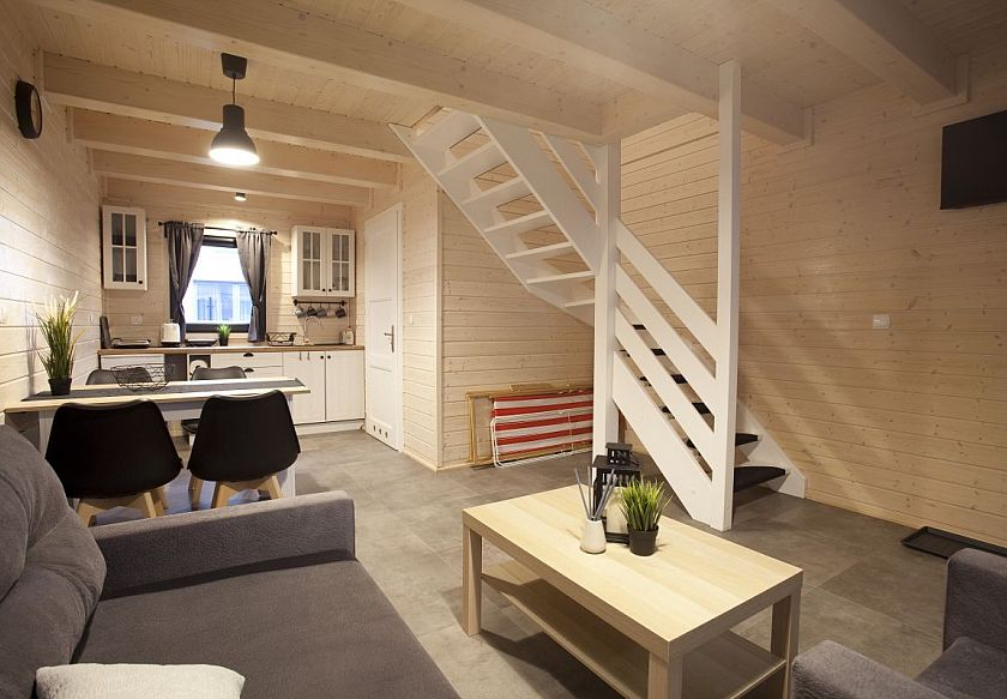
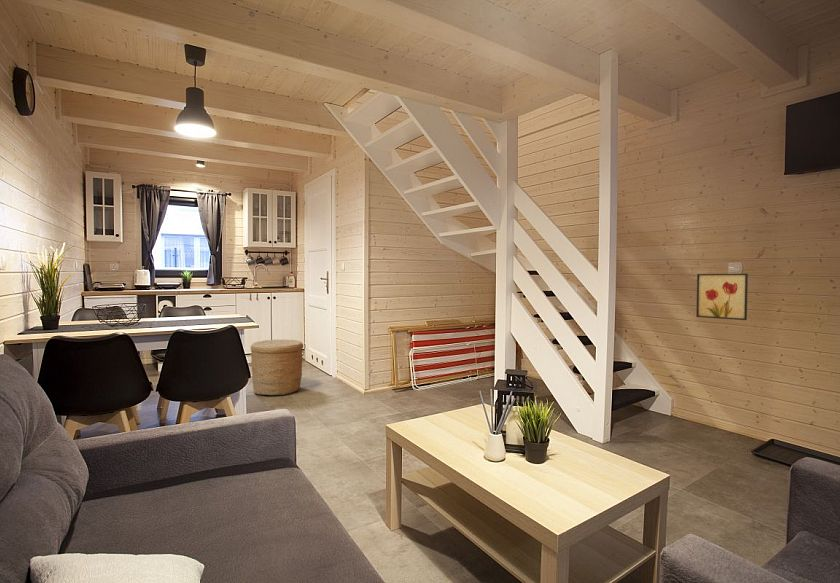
+ wall art (721, 296)
+ basket (277, 366)
